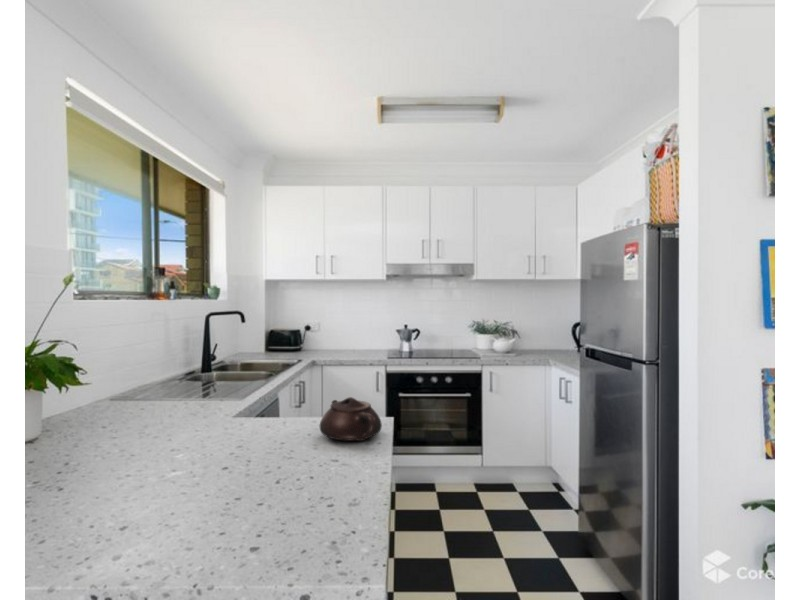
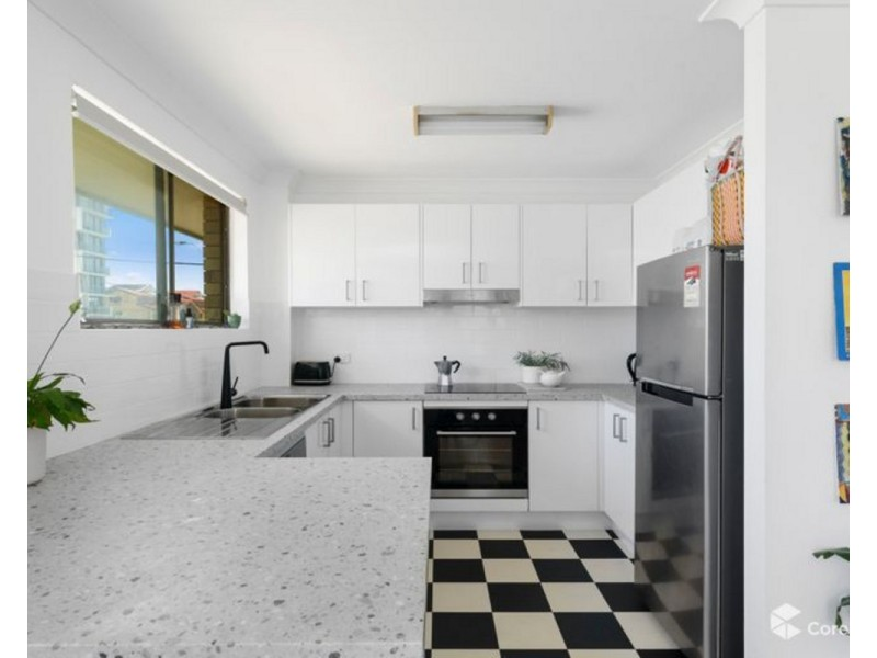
- teapot (350, 417)
